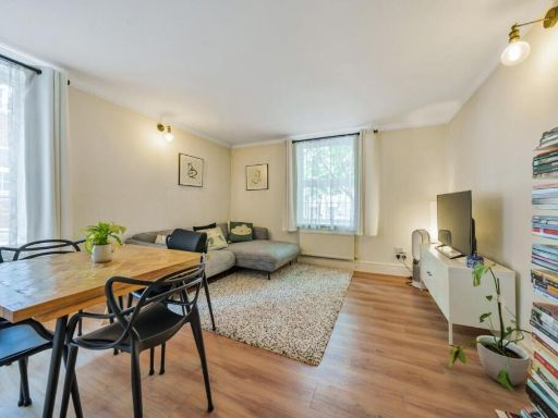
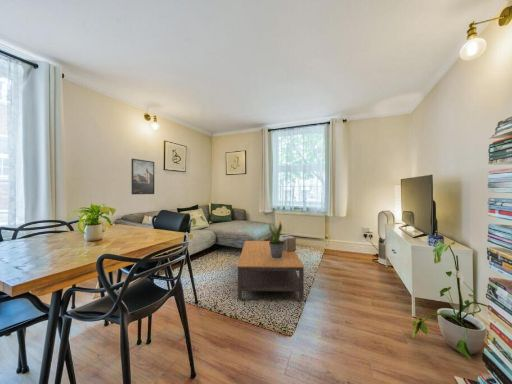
+ potted plant (276, 239)
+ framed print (143, 177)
+ coffee table (268, 264)
+ decorative box (285, 242)
